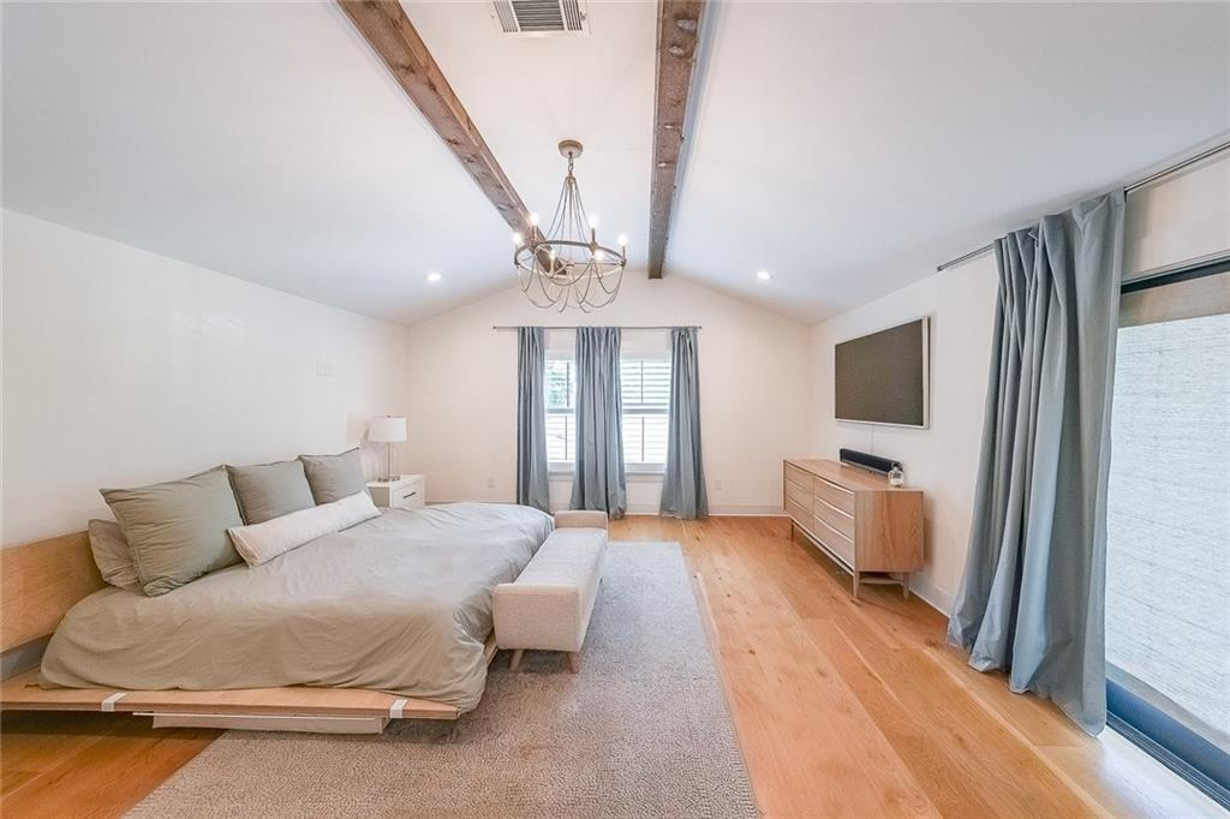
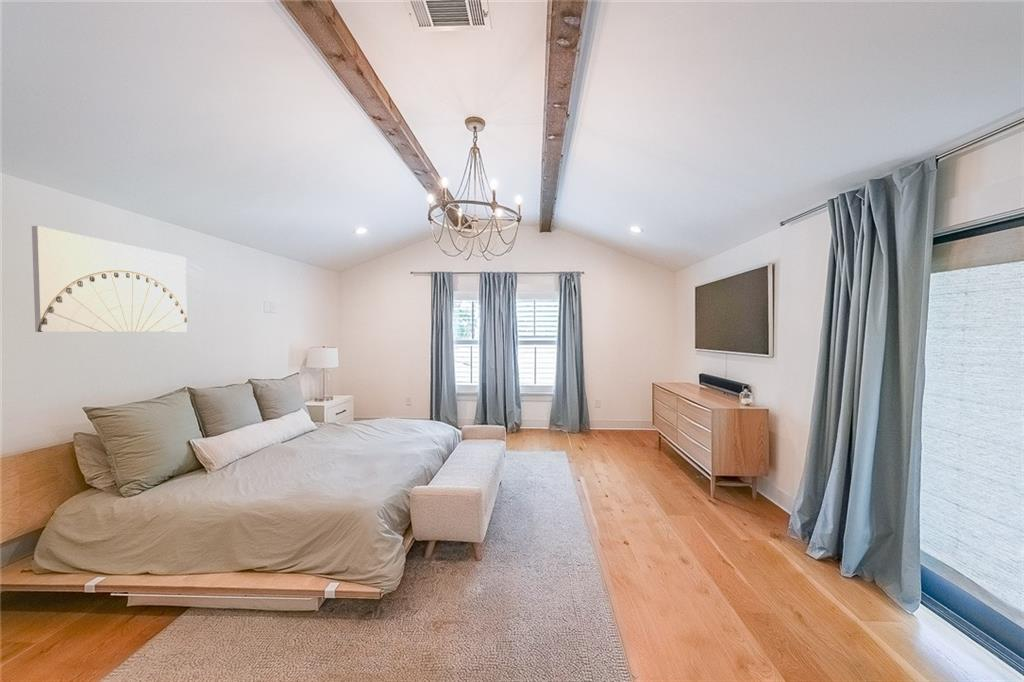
+ wall art (123, 288)
